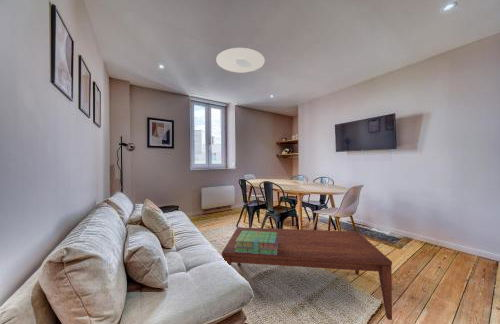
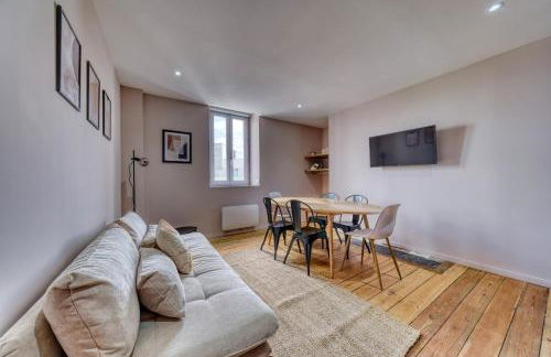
- coffee table (298, 263)
- ceiling light (240, 59)
- stack of books (257, 241)
